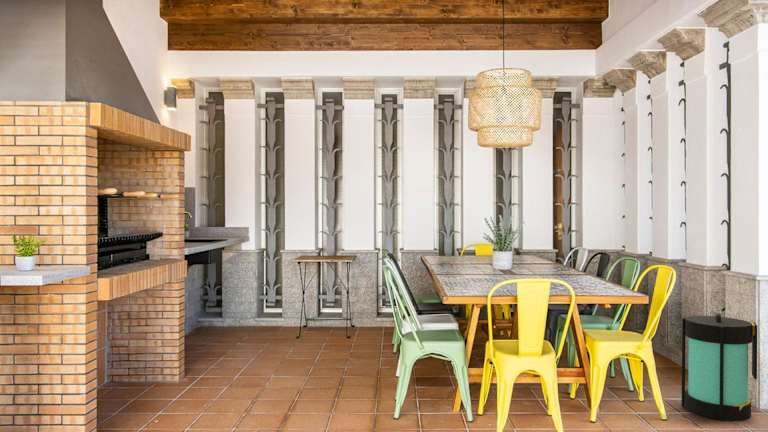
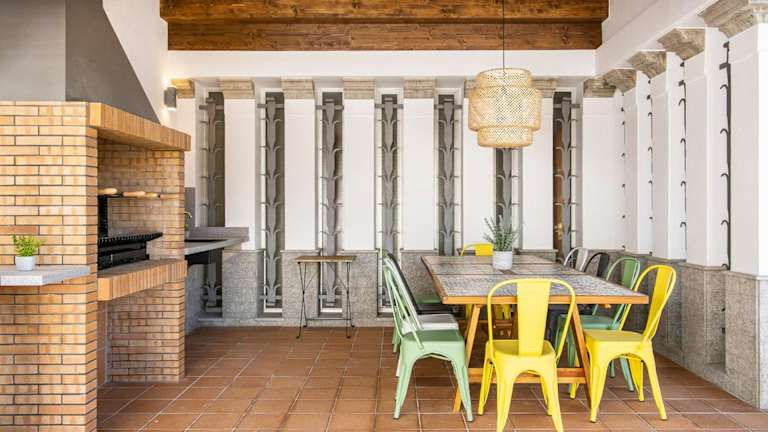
- lantern (717, 361)
